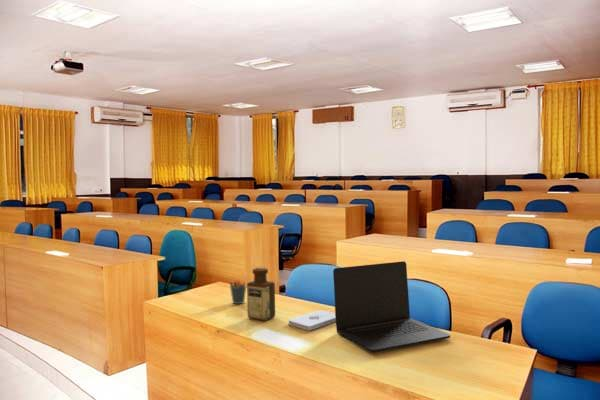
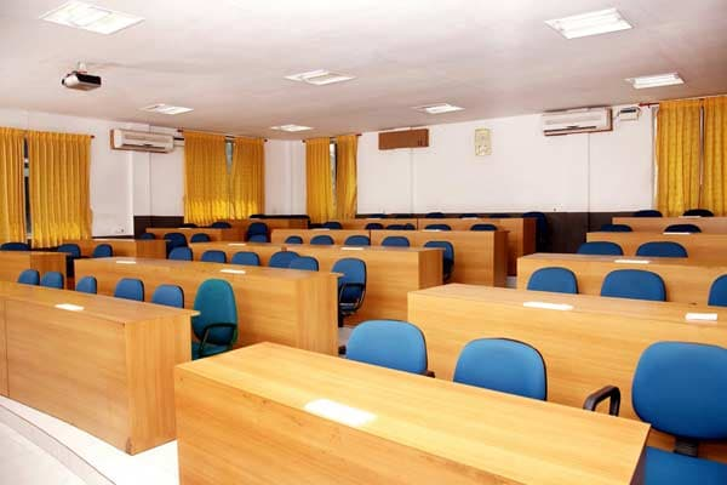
- notepad (315, 319)
- pen holder (238, 289)
- bottle (261, 292)
- laptop (390, 302)
